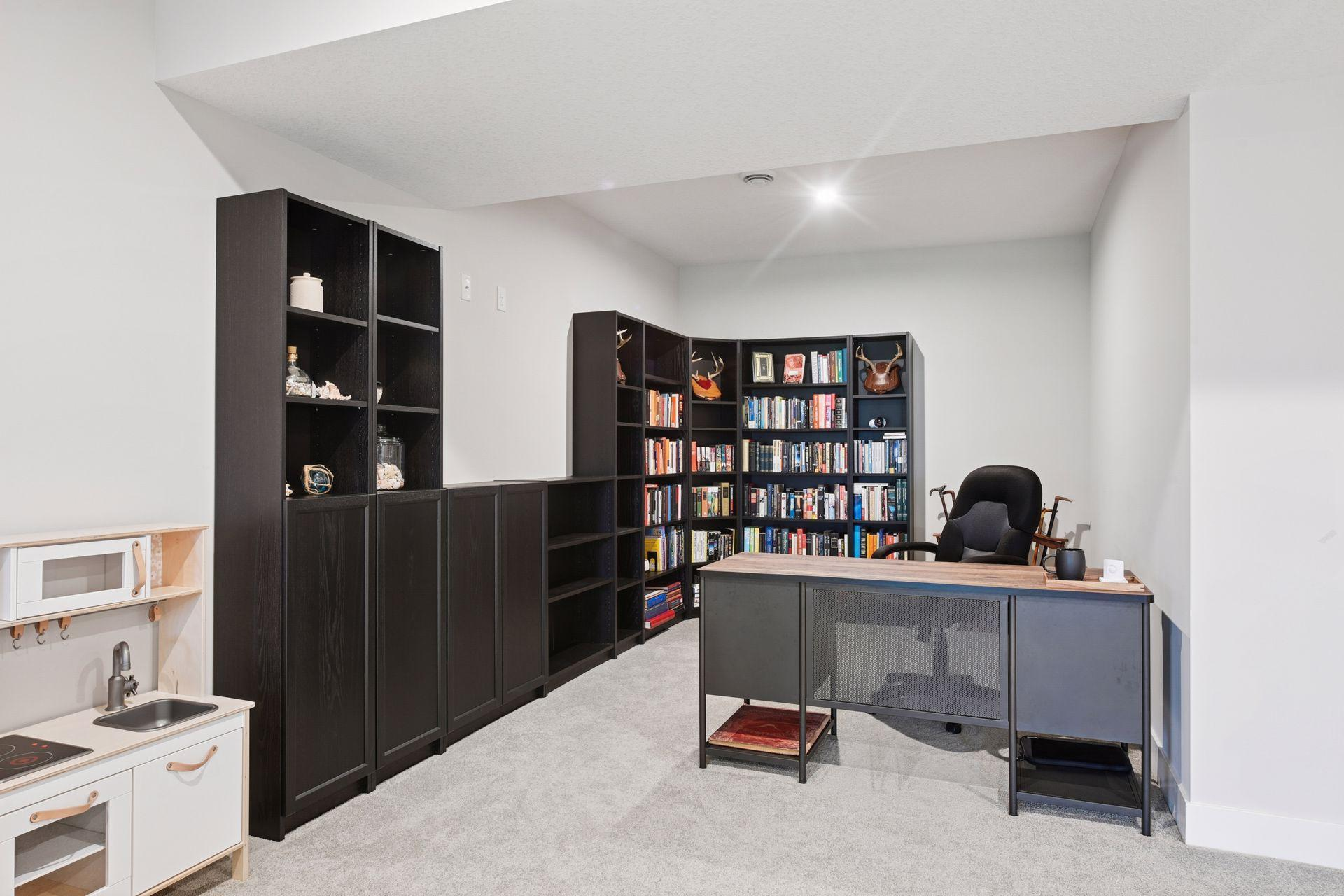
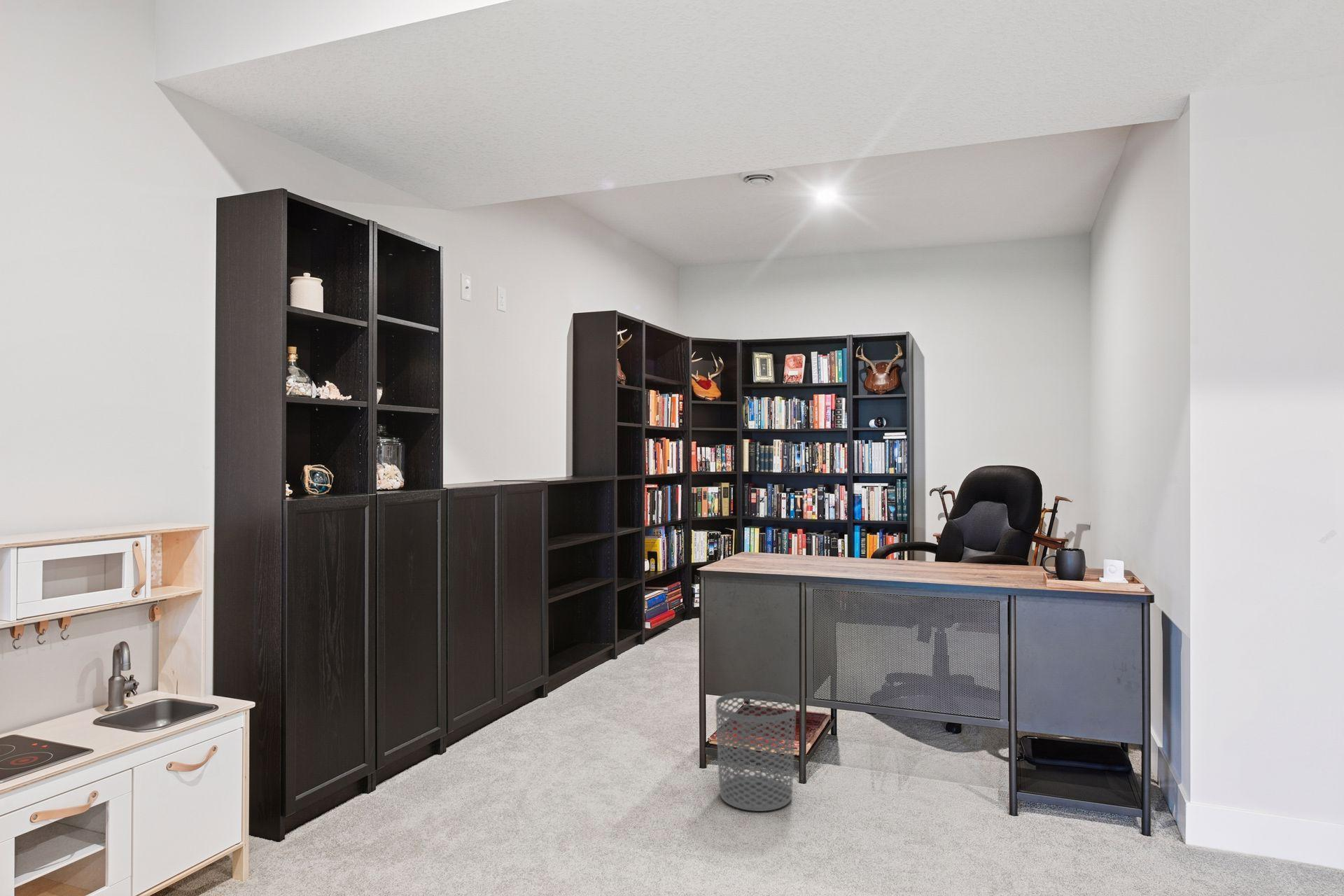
+ waste bin (755, 750)
